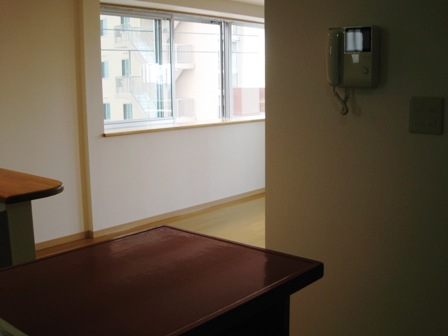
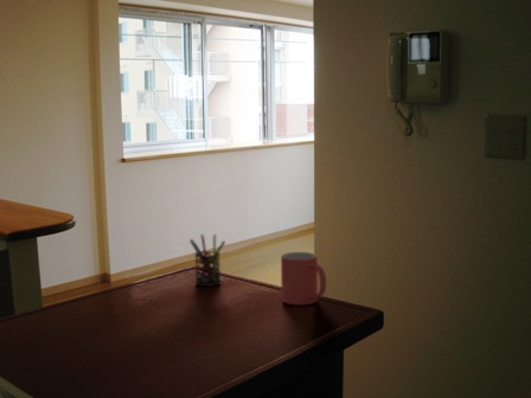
+ mug (305, 280)
+ pen holder (209, 257)
